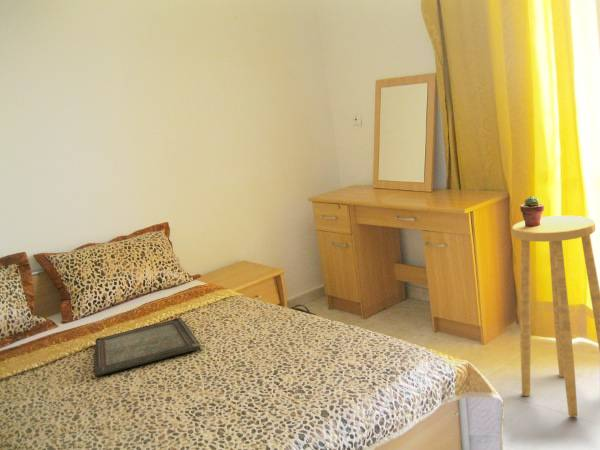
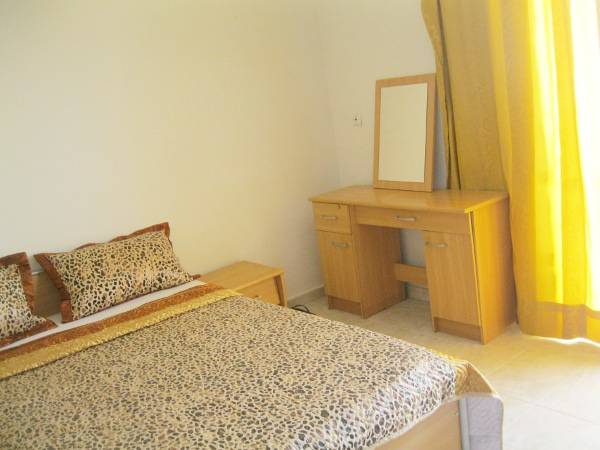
- potted succulent (532, 210)
- stool (559, 311)
- serving tray (145, 342)
